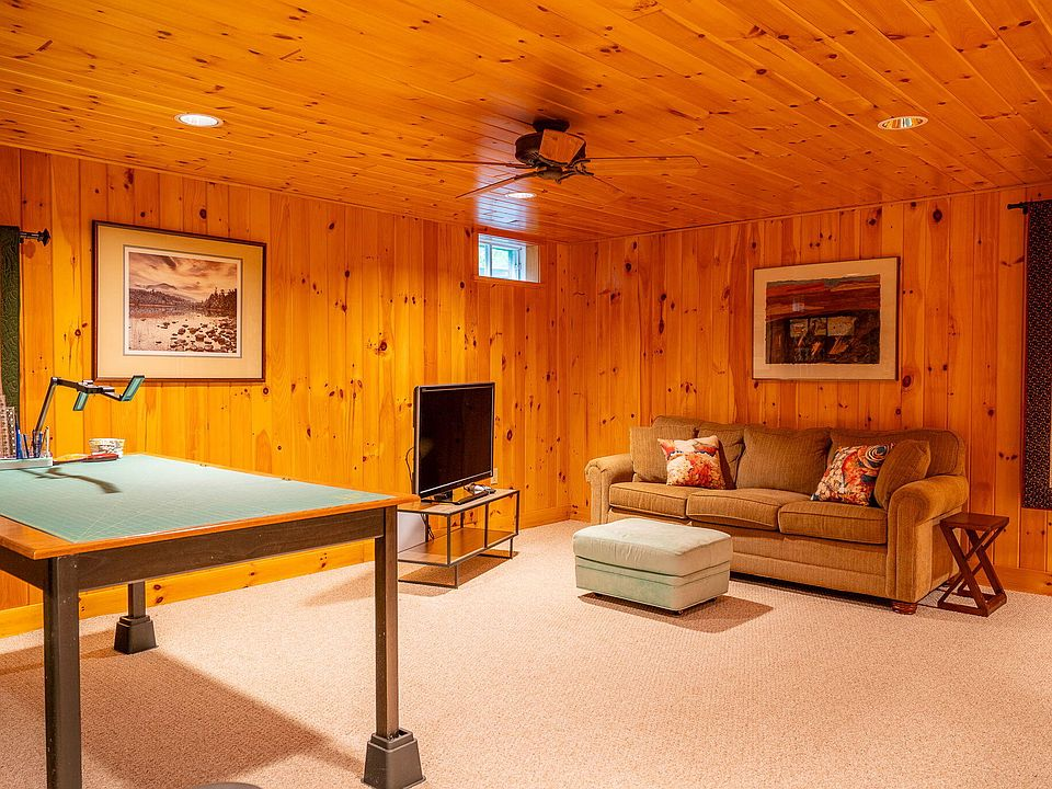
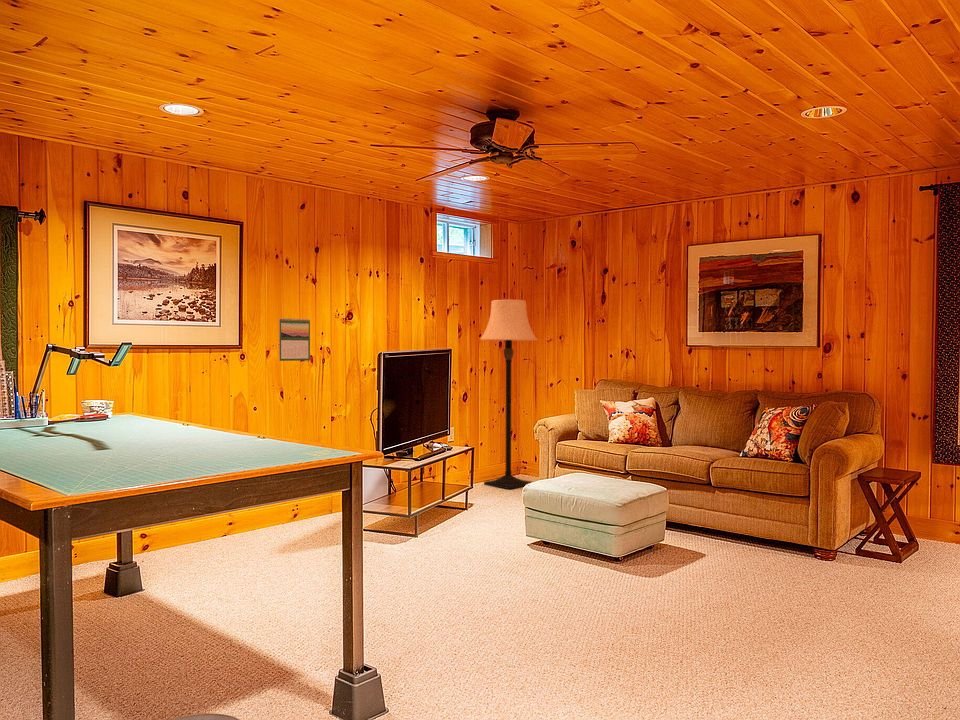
+ calendar (294, 339)
+ lamp (508, 392)
